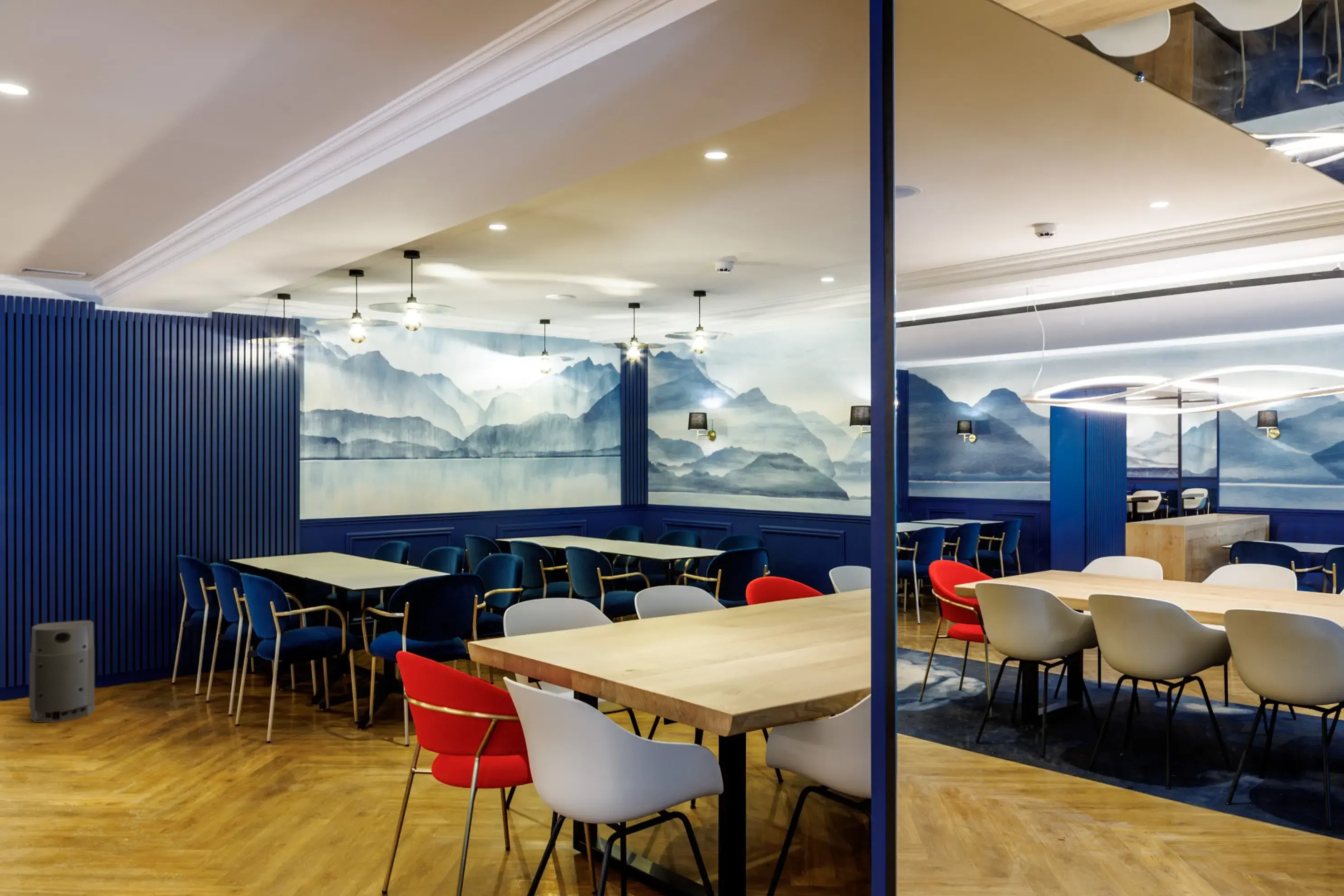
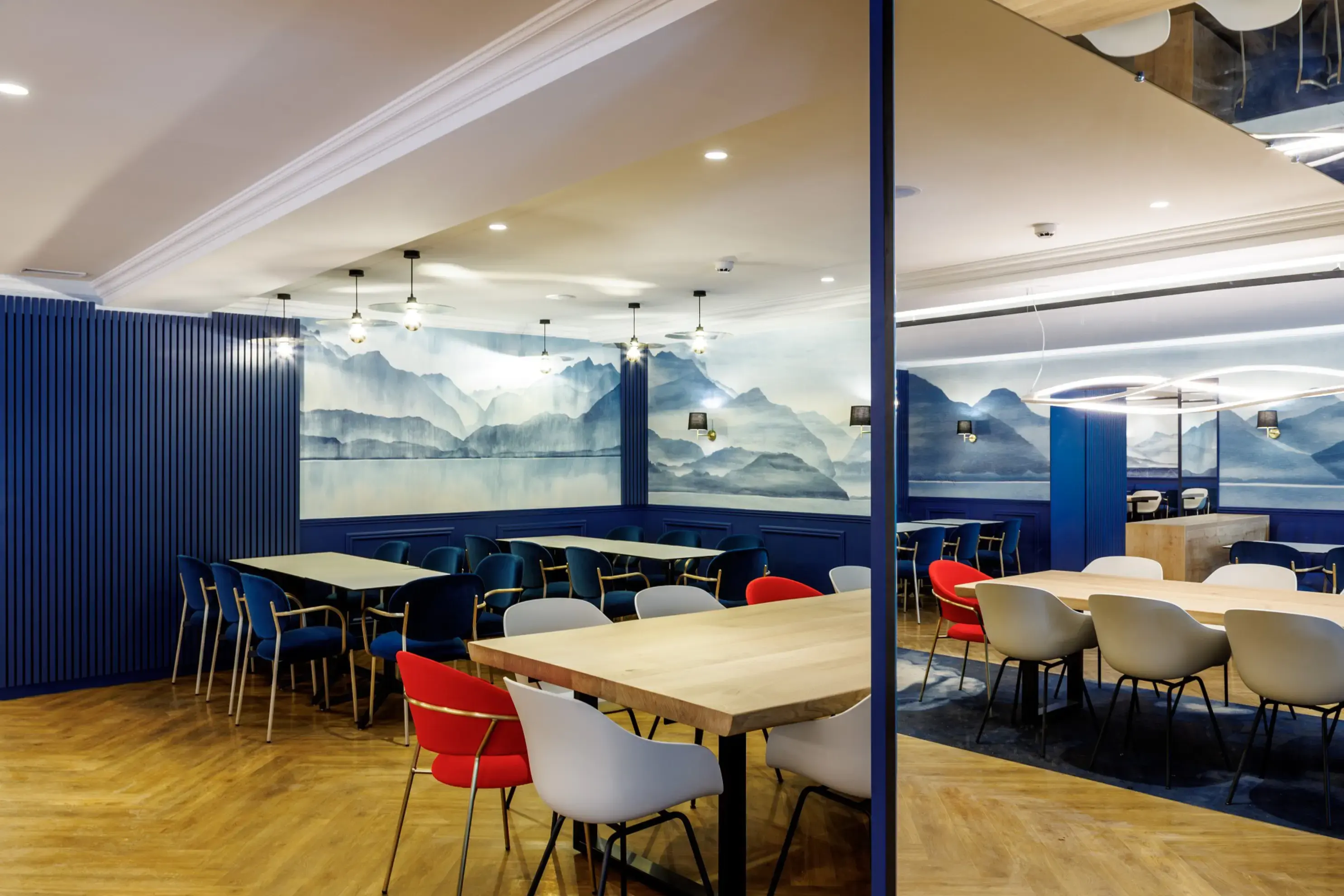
- air purifier (63, 670)
